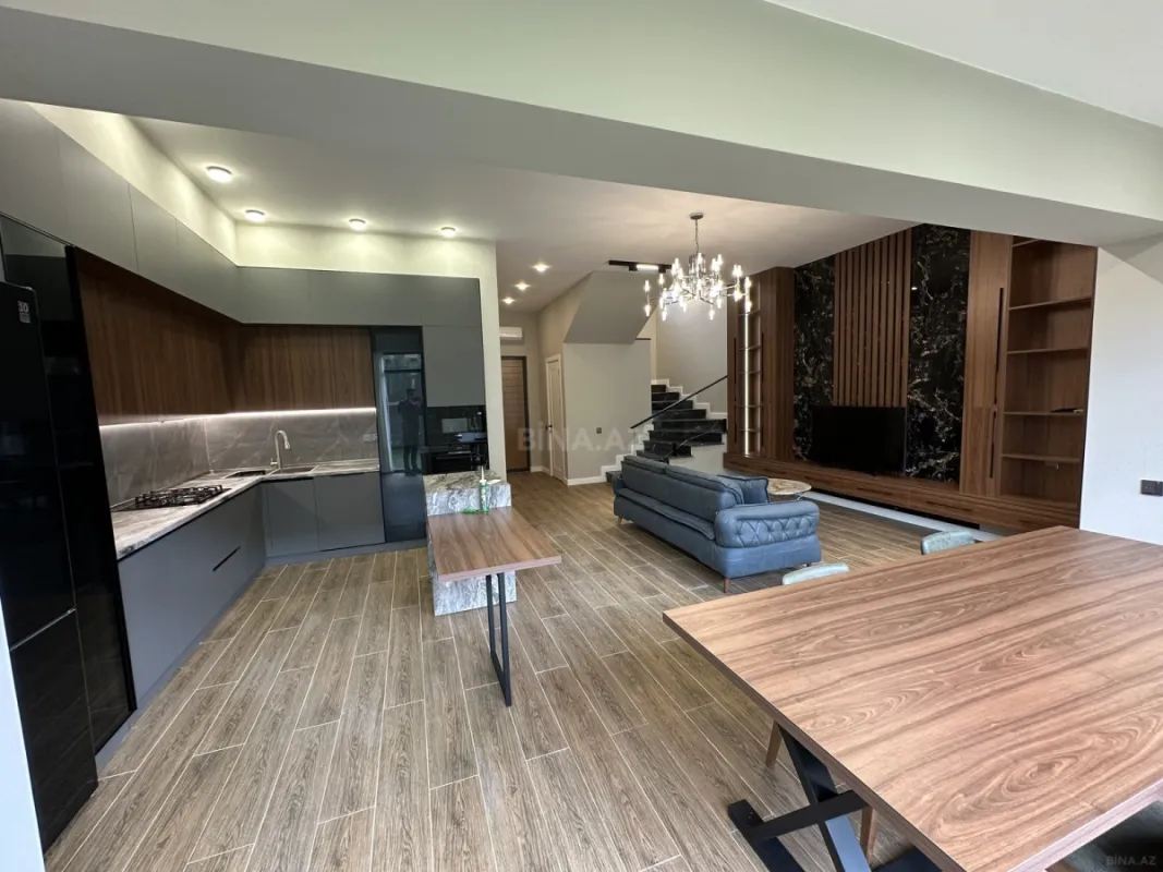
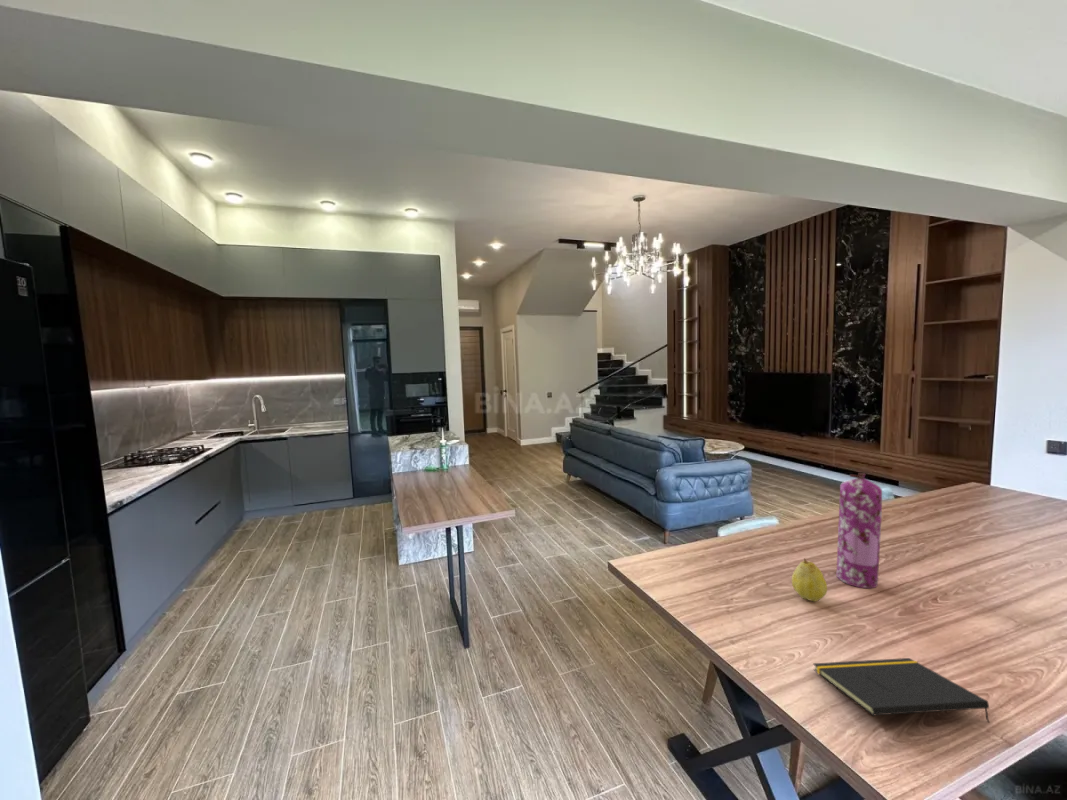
+ fruit (809, 578)
+ gas cylinder (859, 527)
+ notepad (893, 684)
